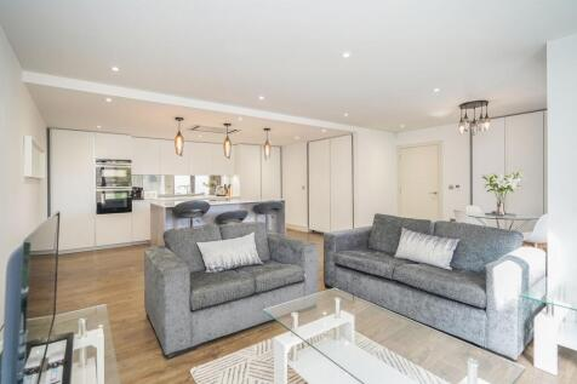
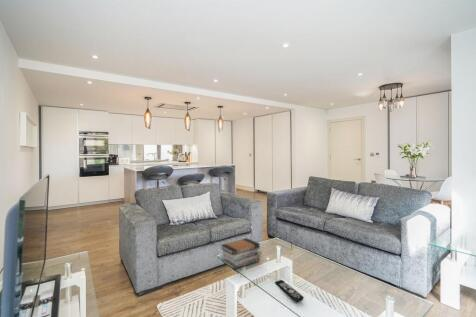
+ remote control (288, 290)
+ book stack (240, 252)
